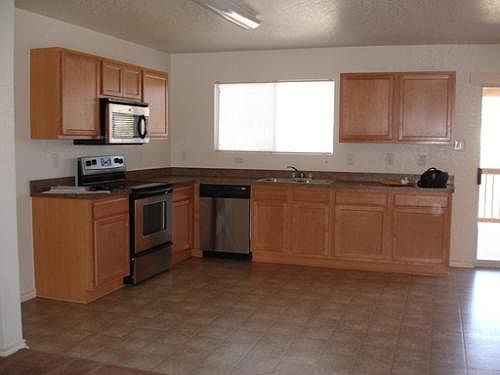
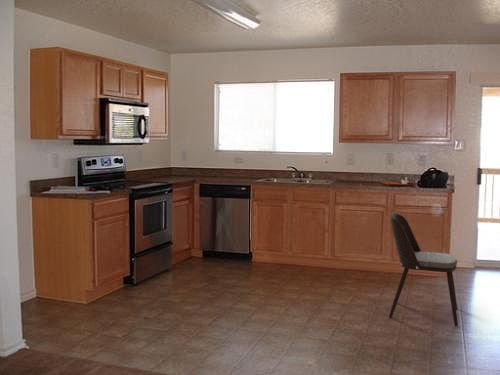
+ dining chair (423, 264)
